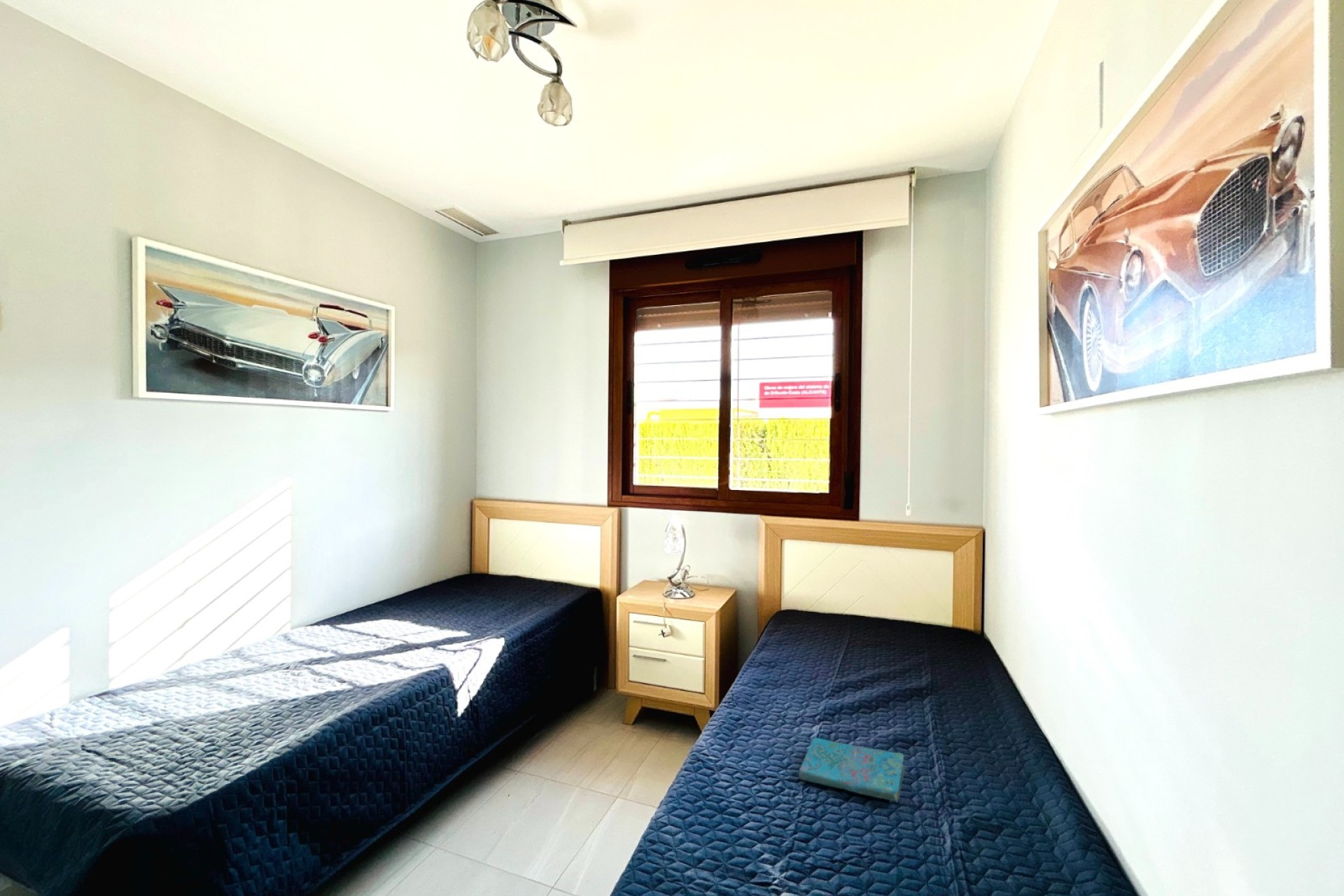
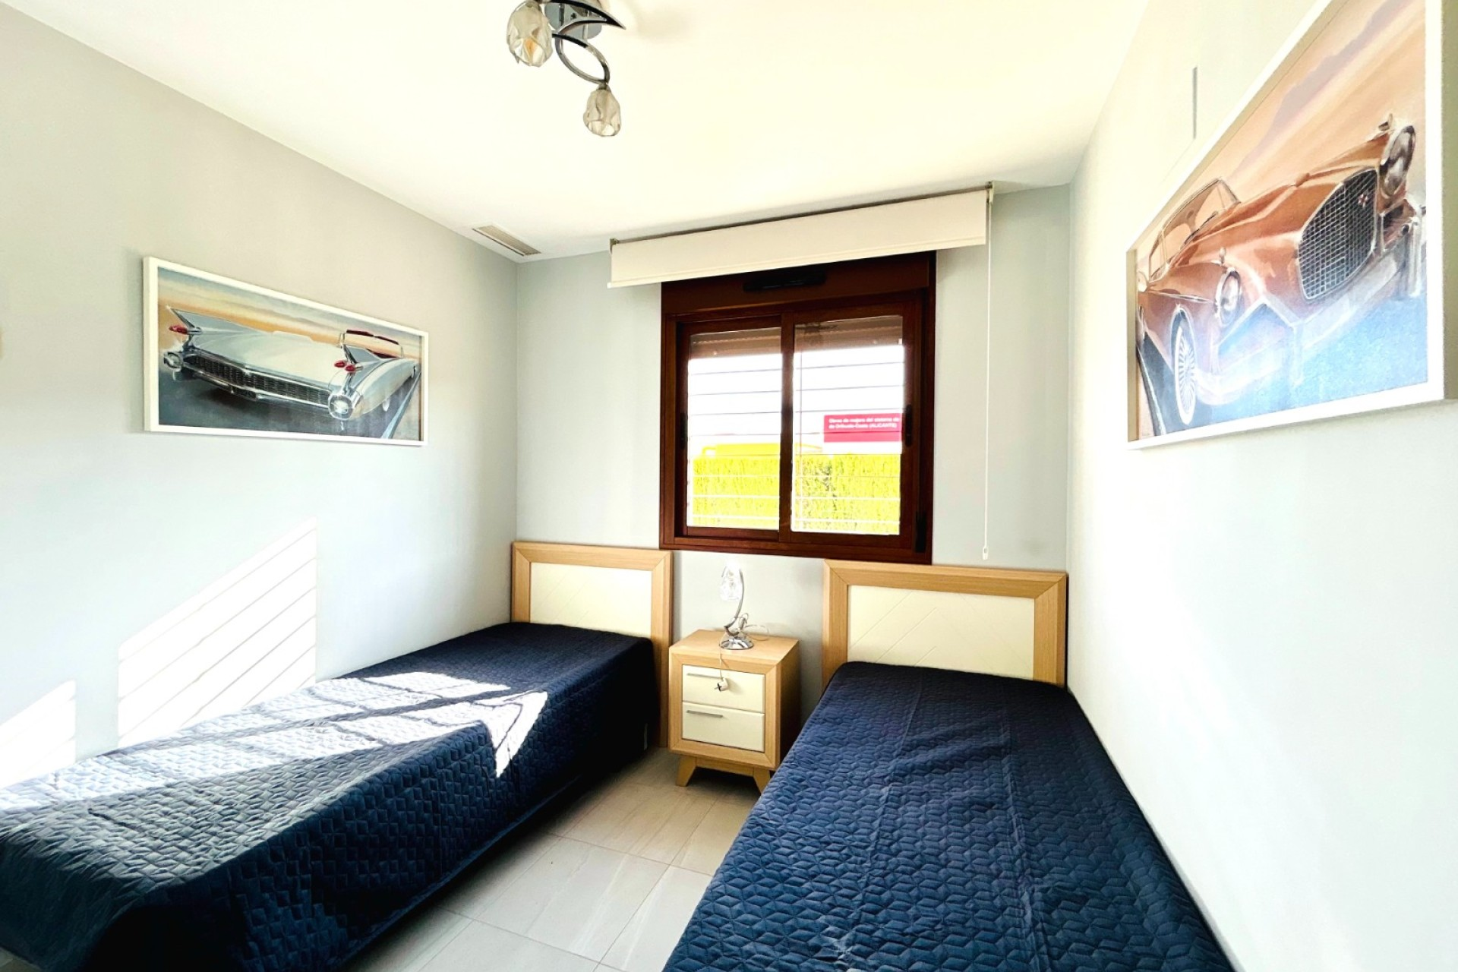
- cover (852, 766)
